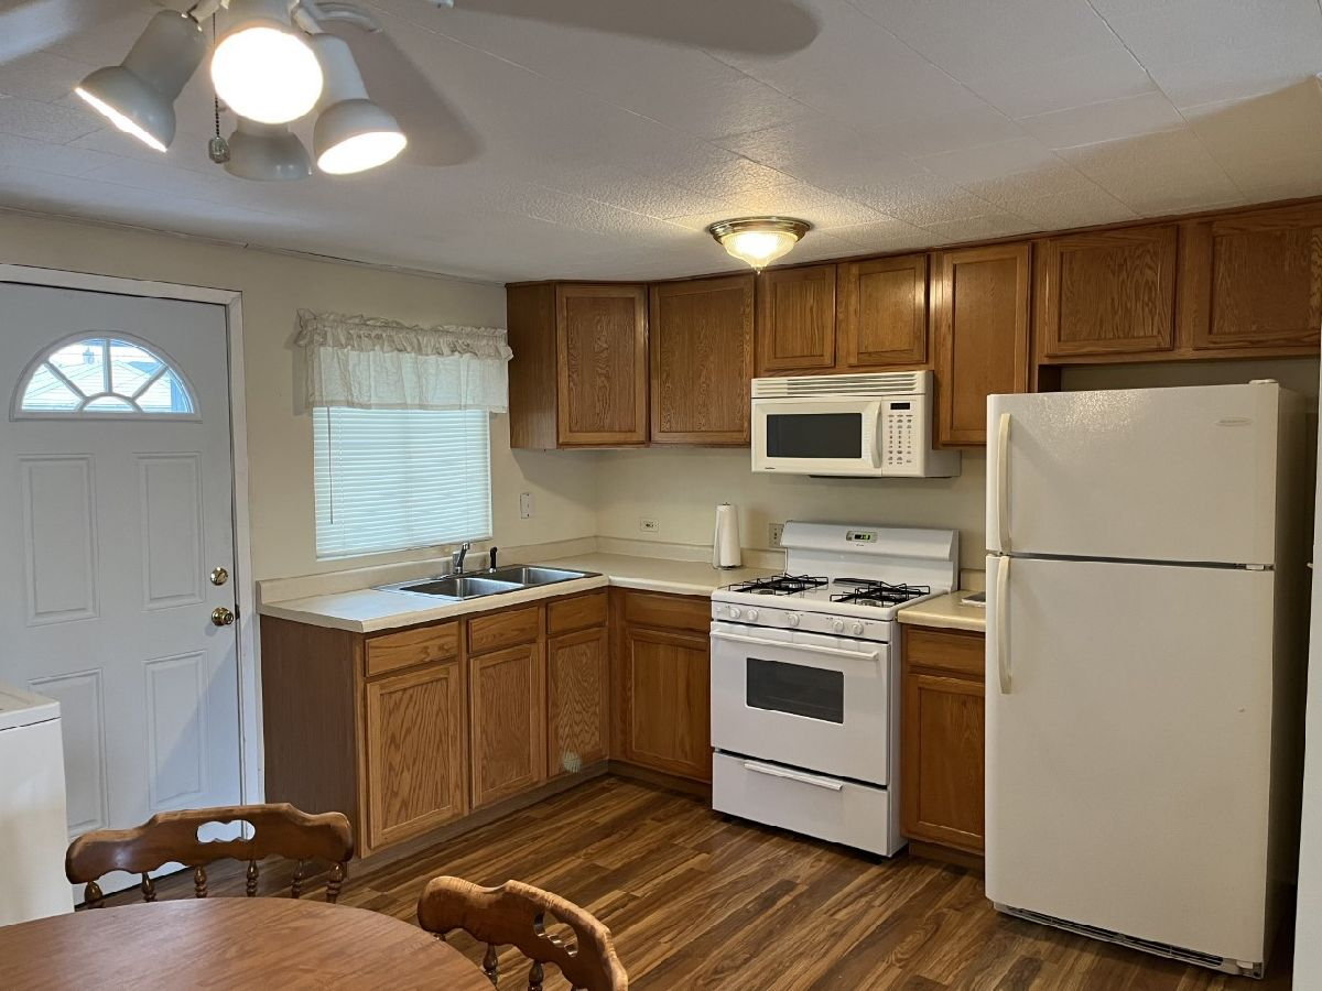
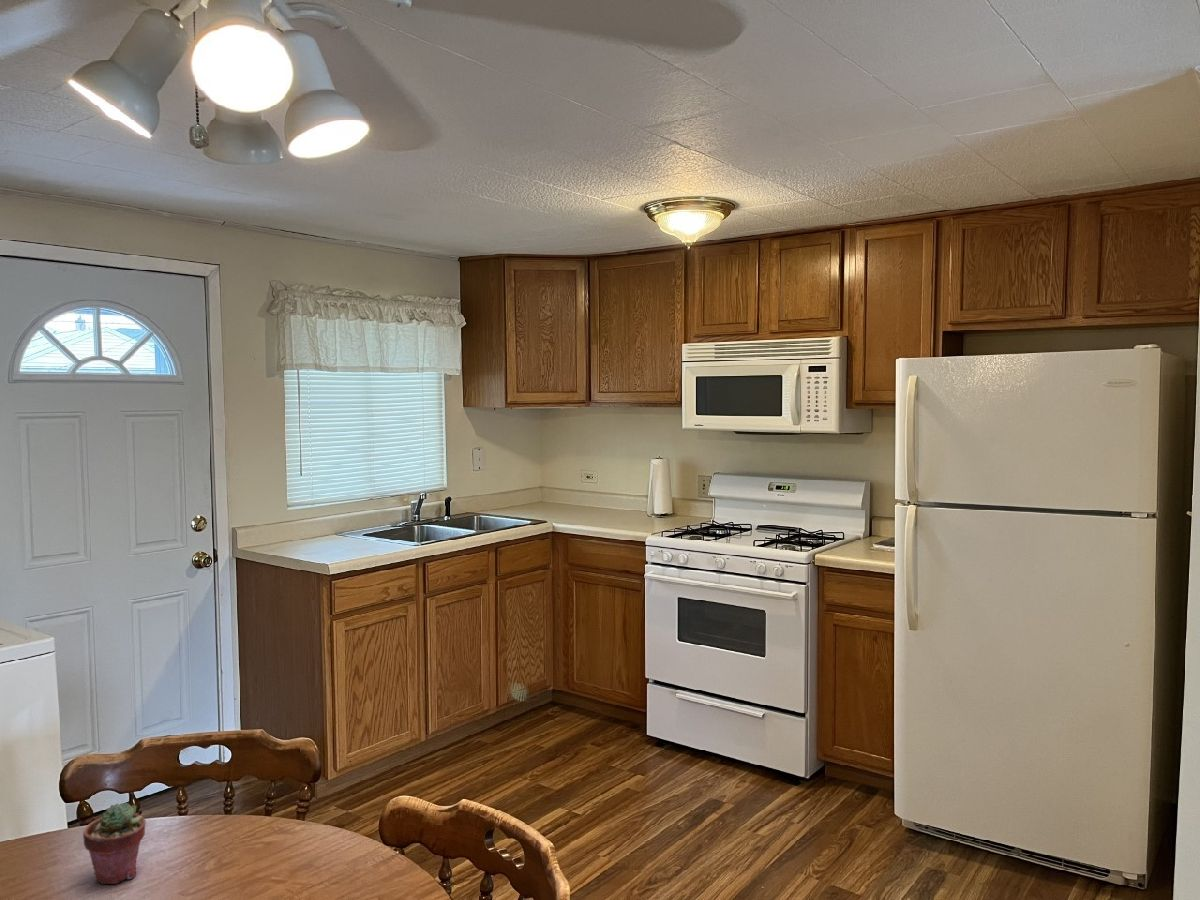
+ potted succulent (115, 840)
